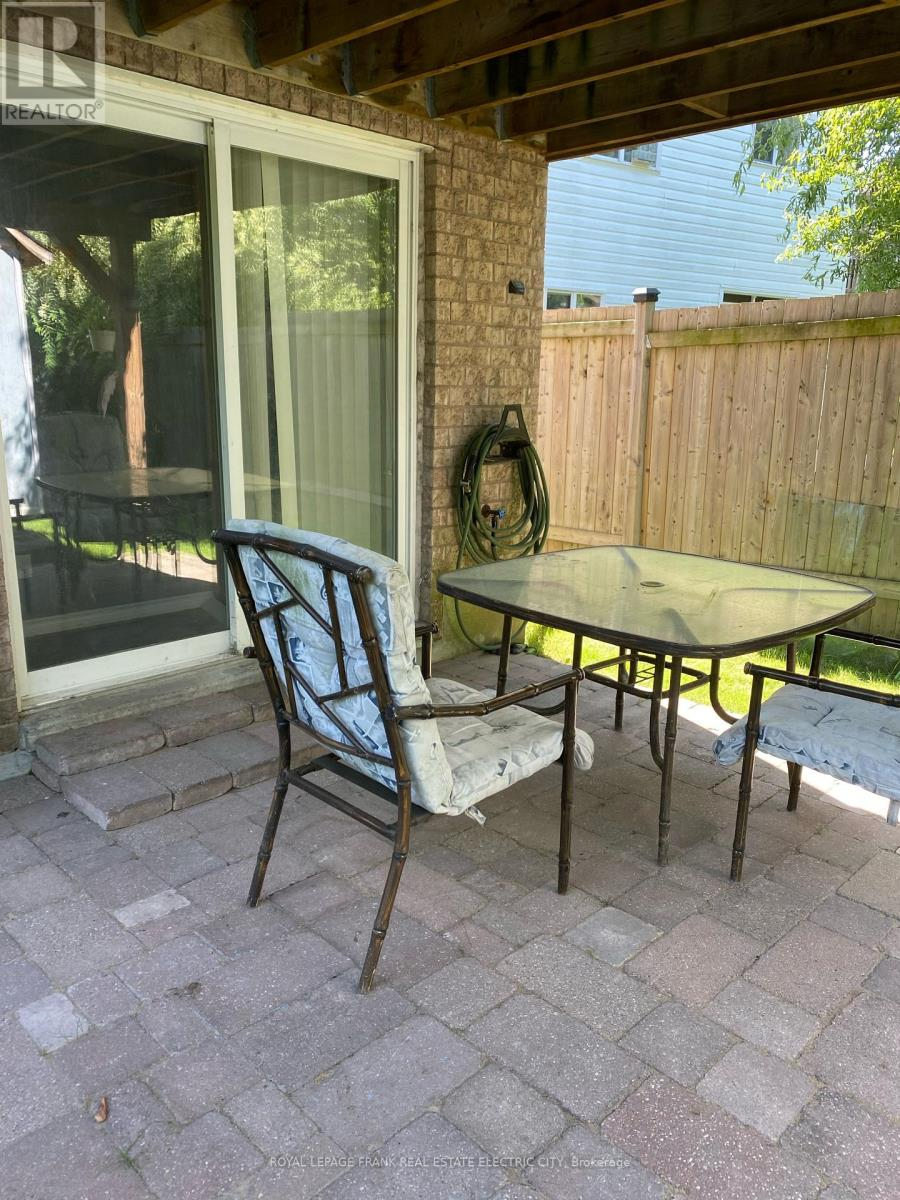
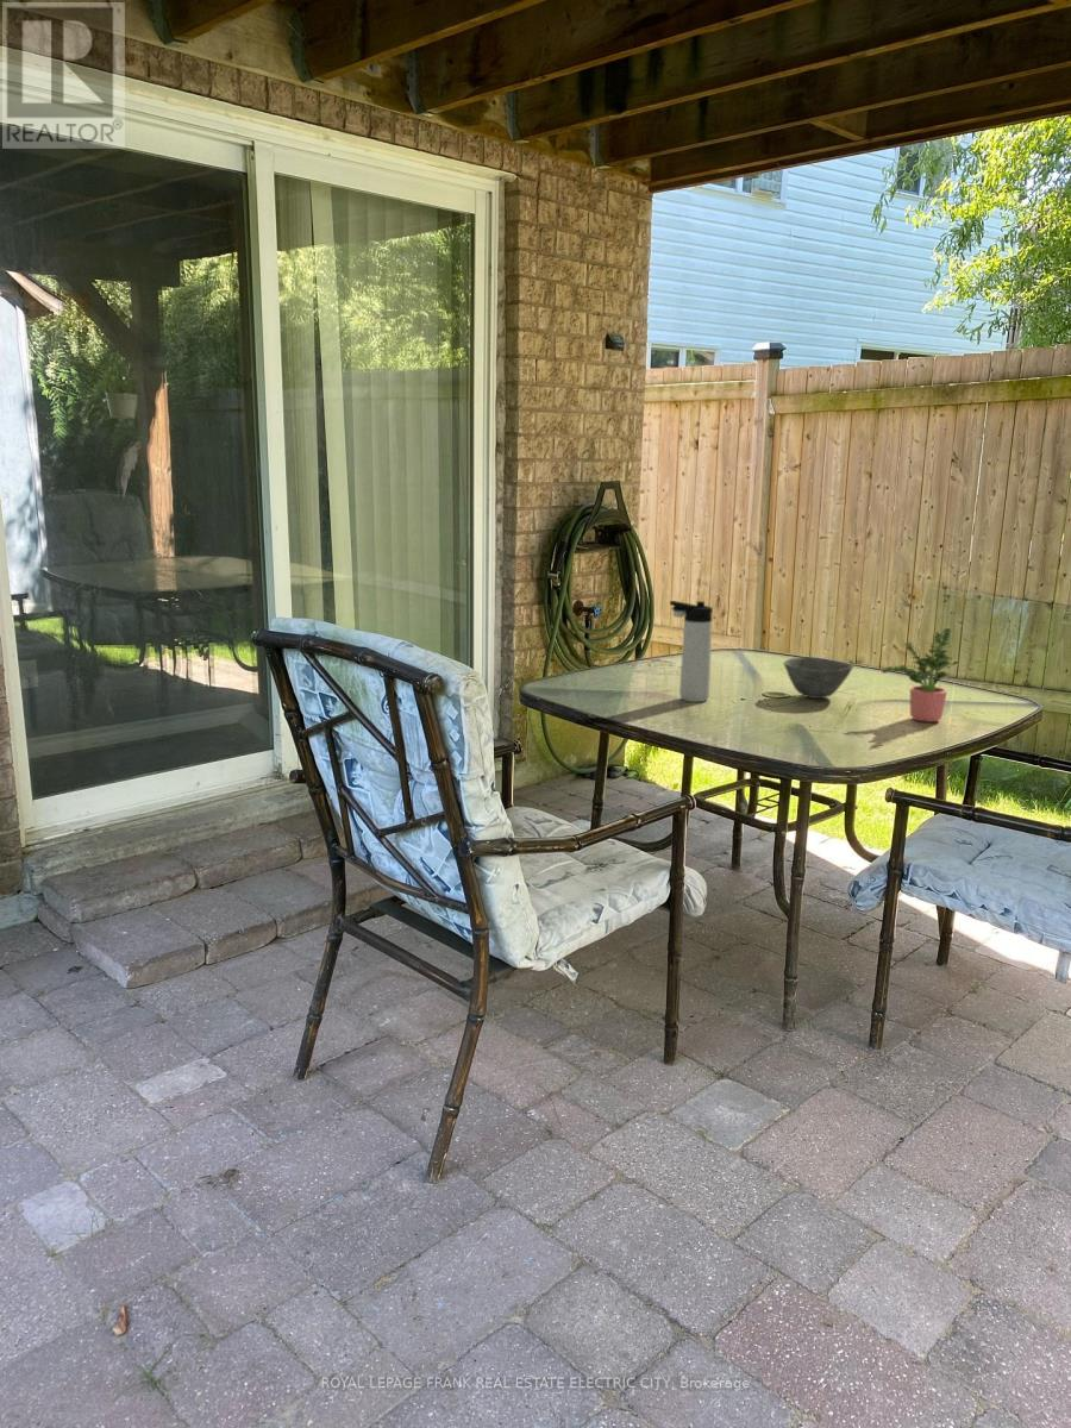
+ thermos bottle (689, 650)
+ potted plant (914, 670)
+ bowl (816, 679)
